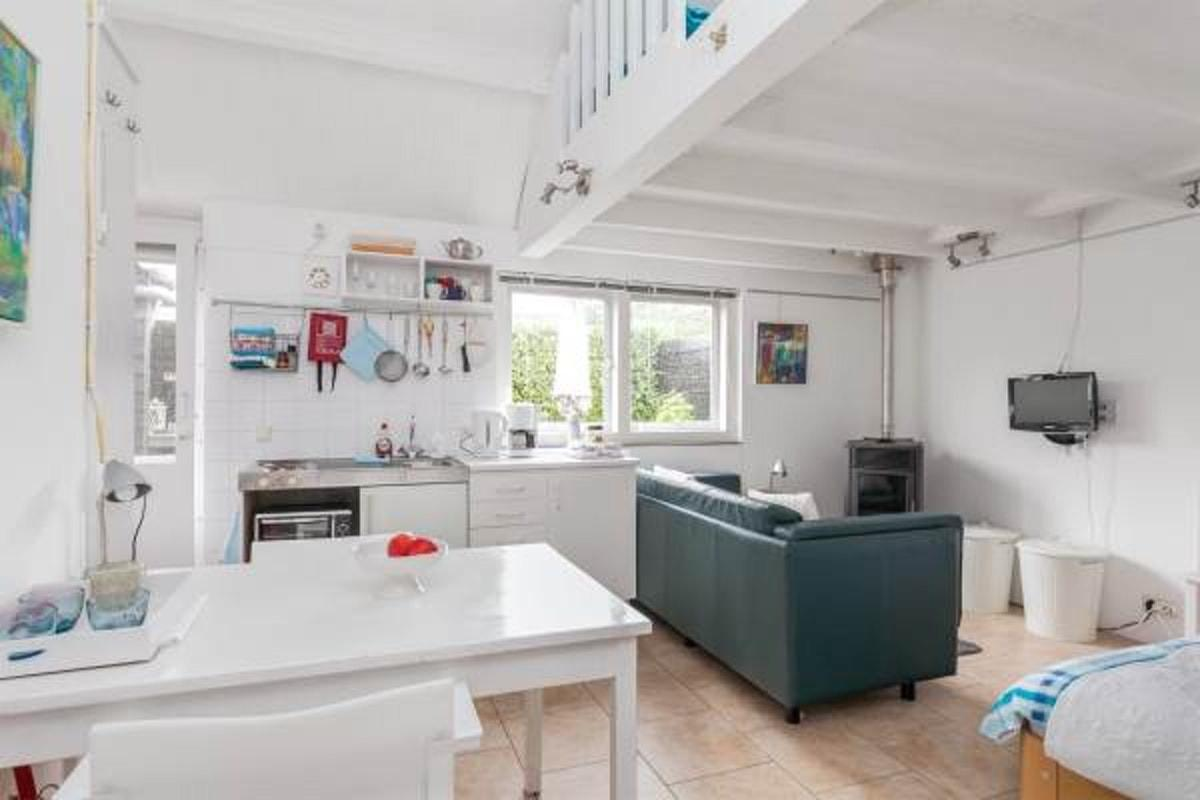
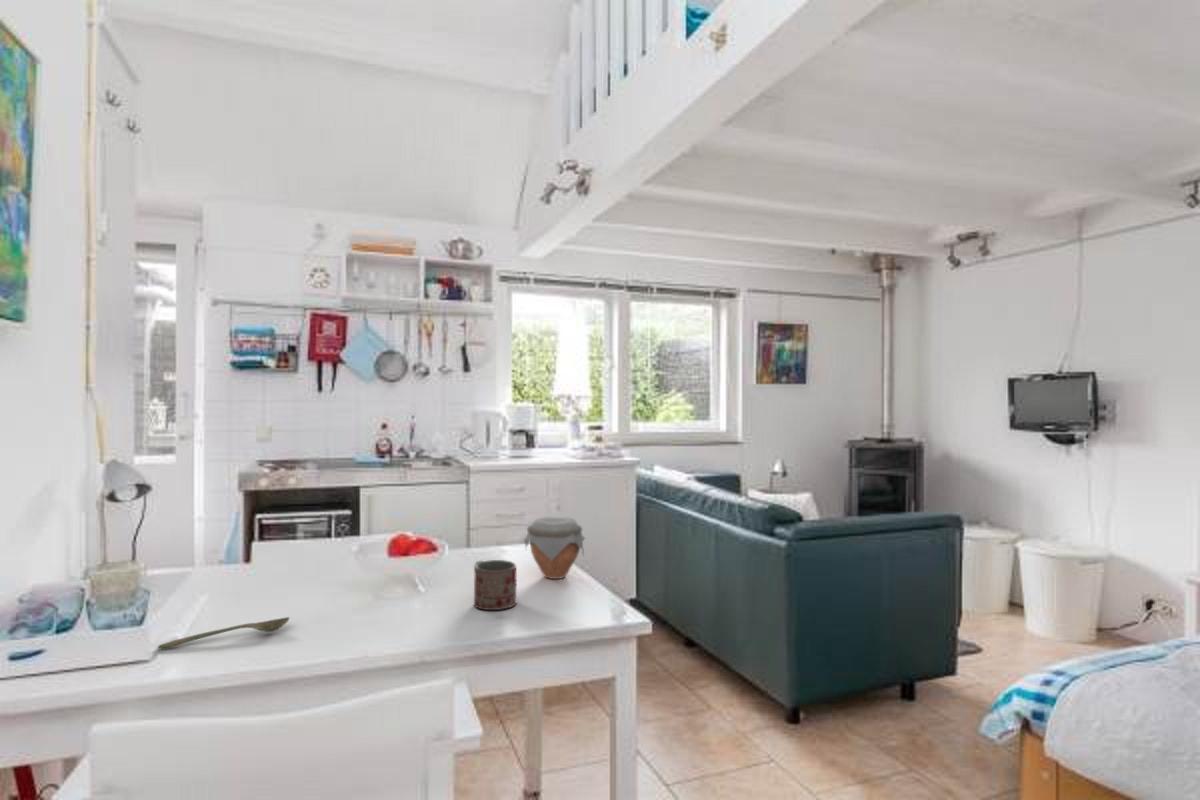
+ mug (493, 582)
+ spoon (226, 631)
+ jar (555, 547)
